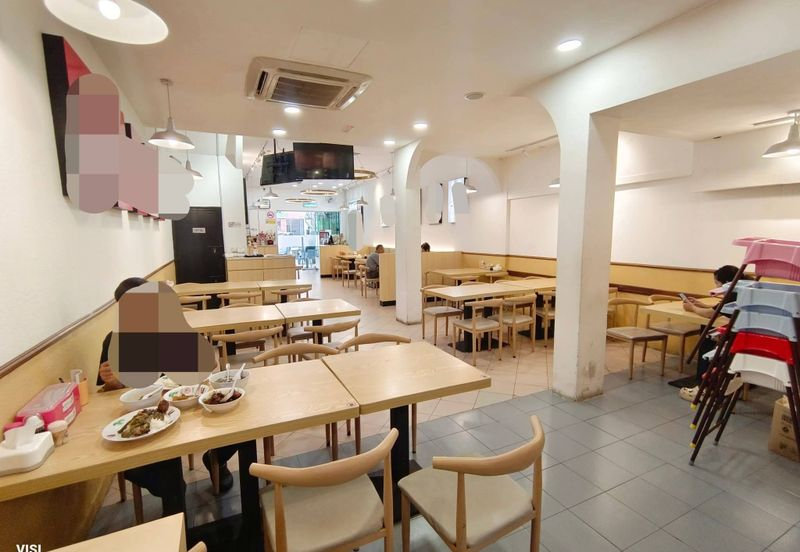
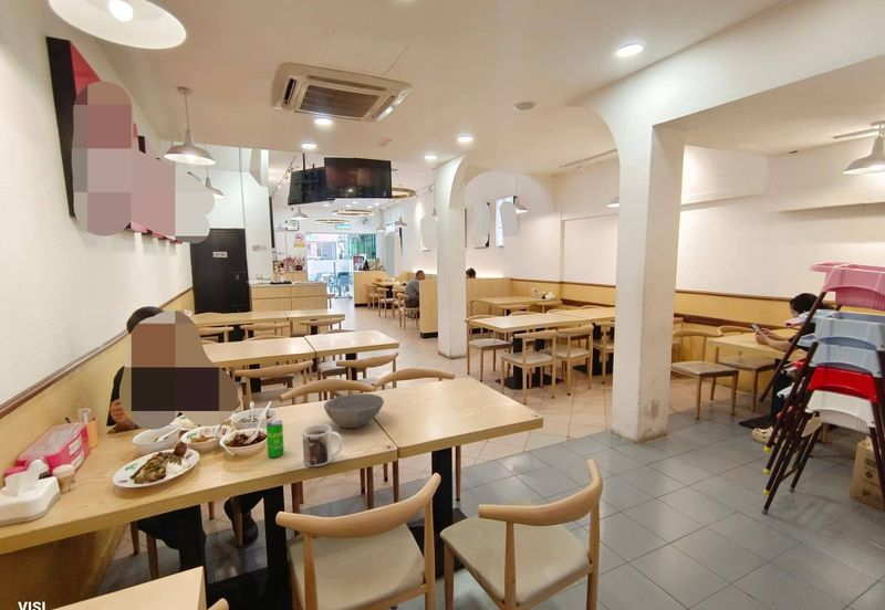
+ bowl (354, 411)
+ beverage can (274, 438)
+ mug (320, 444)
